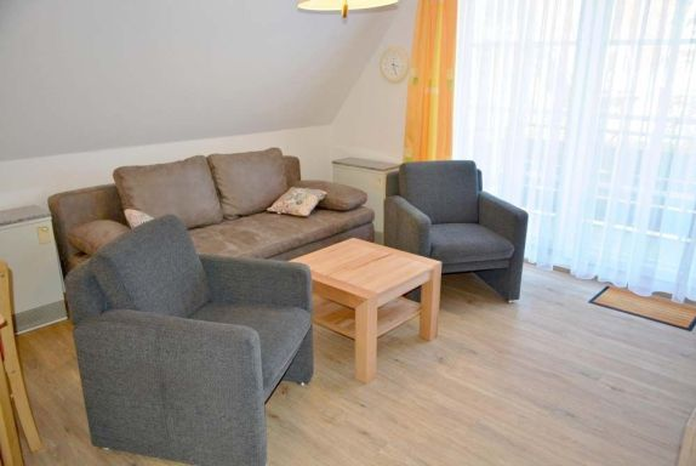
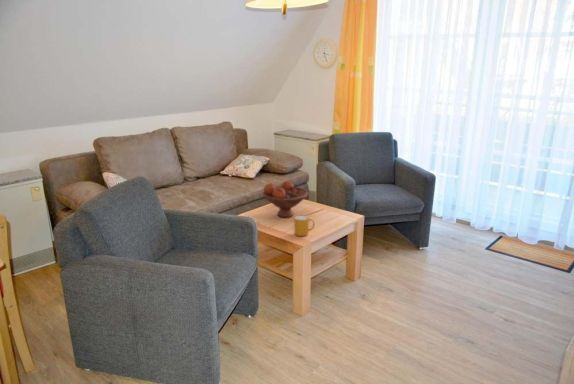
+ mug (304, 226)
+ fruit bowl (285, 199)
